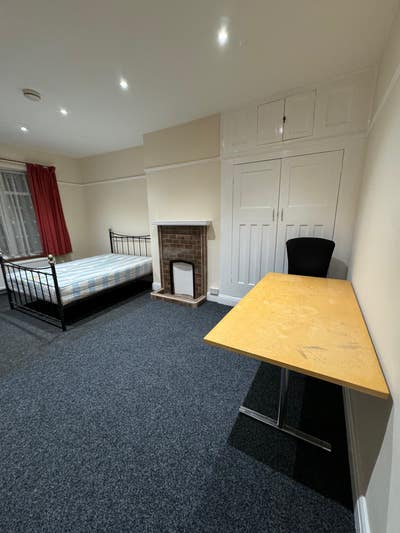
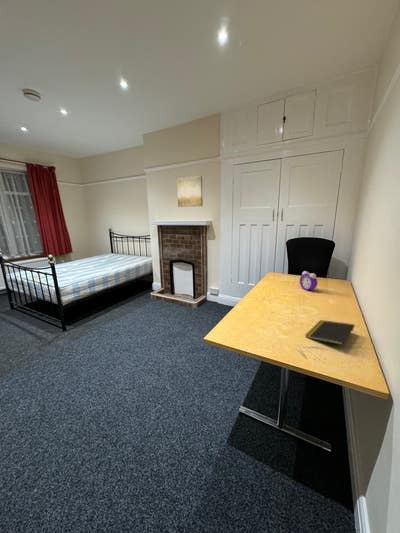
+ wall art (189, 192)
+ alarm clock (308, 280)
+ notepad (330, 330)
